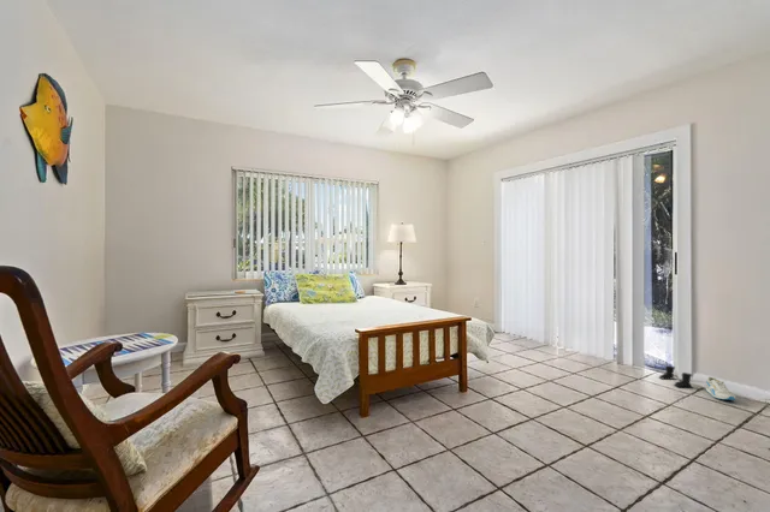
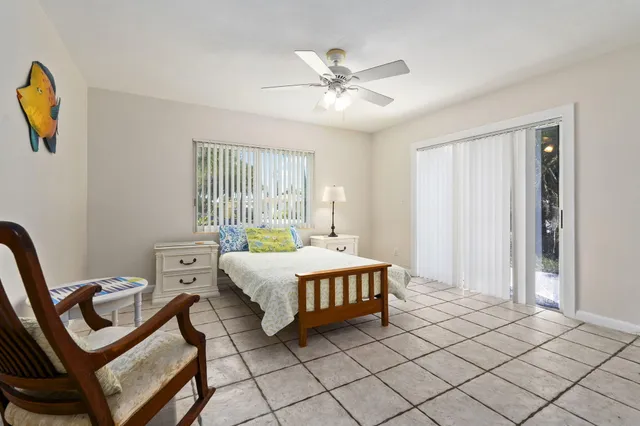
- boots (673, 375)
- sneaker (719, 388)
